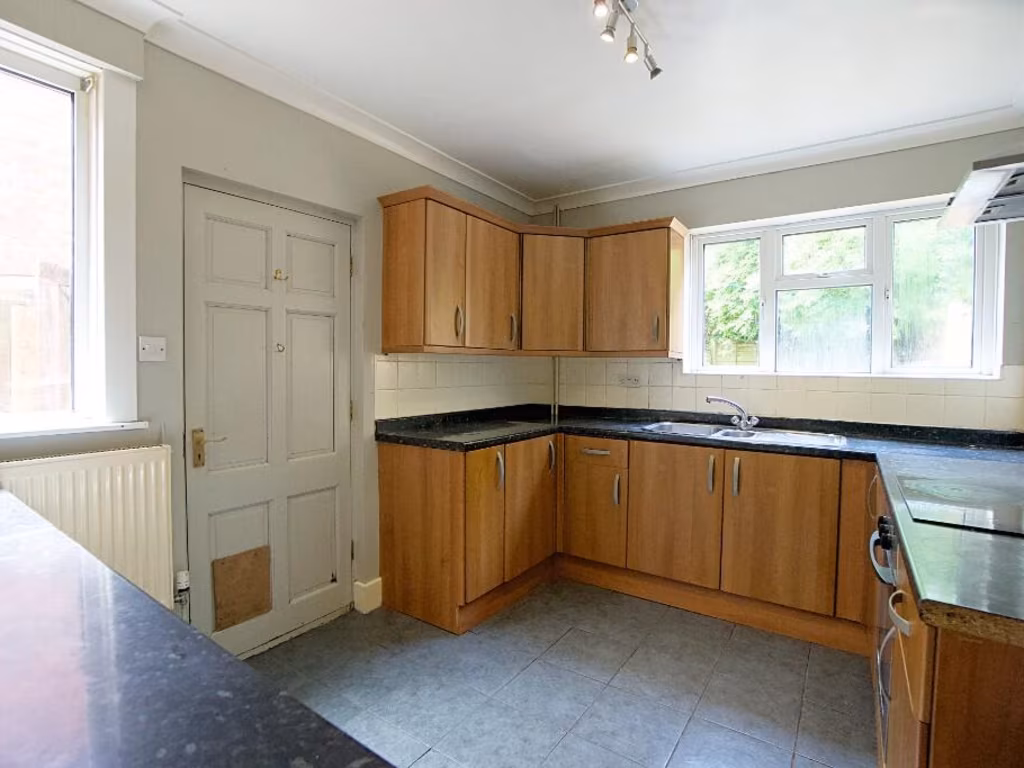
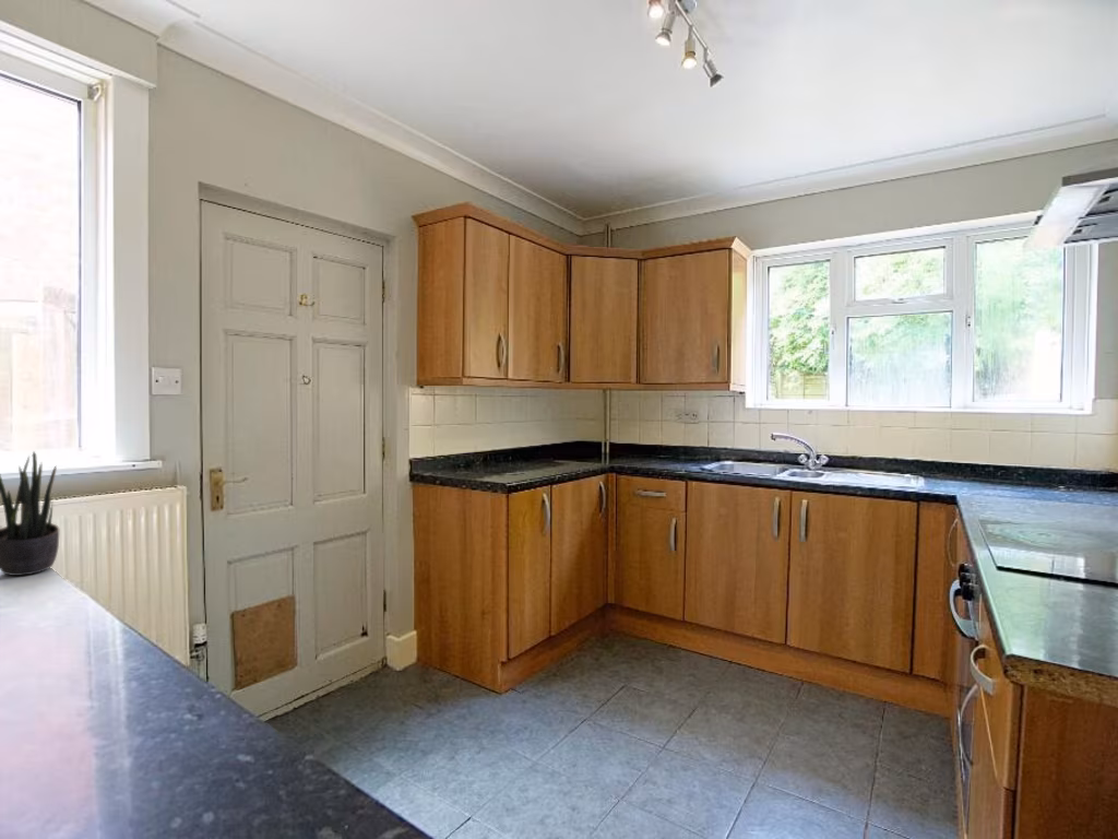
+ potted plant (26, 512)
